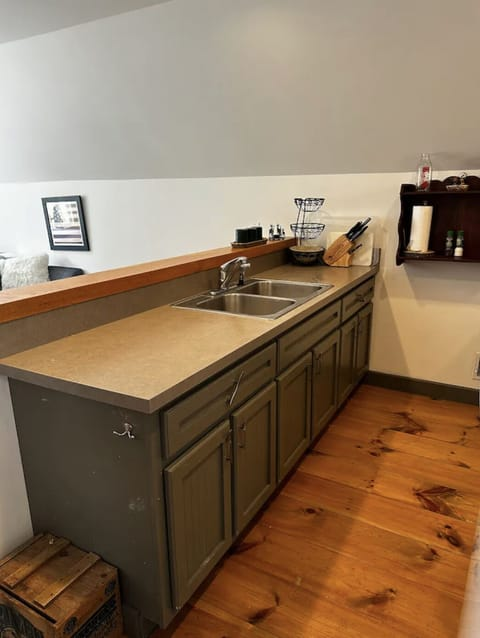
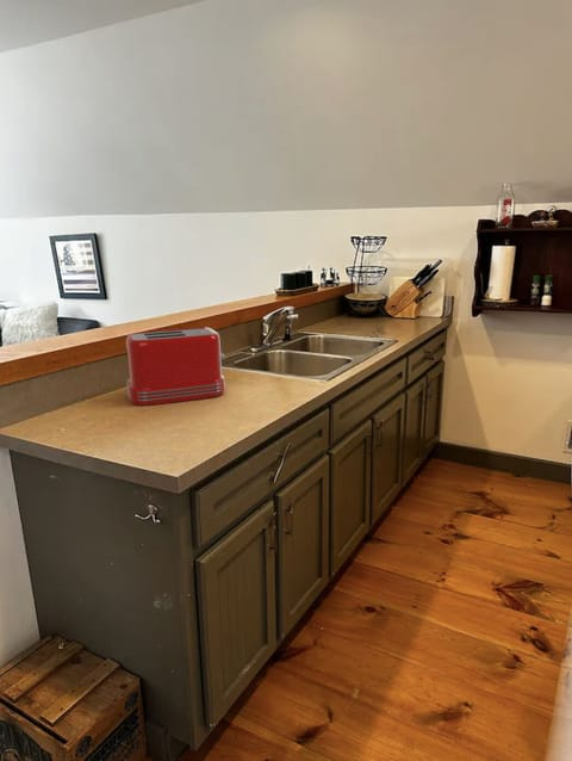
+ toaster (174, 364)
